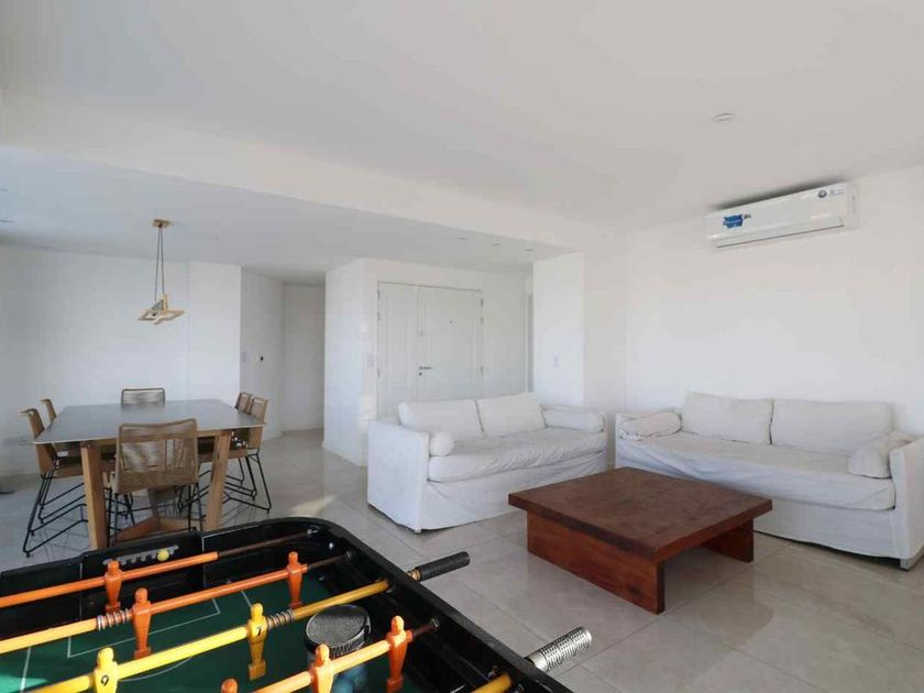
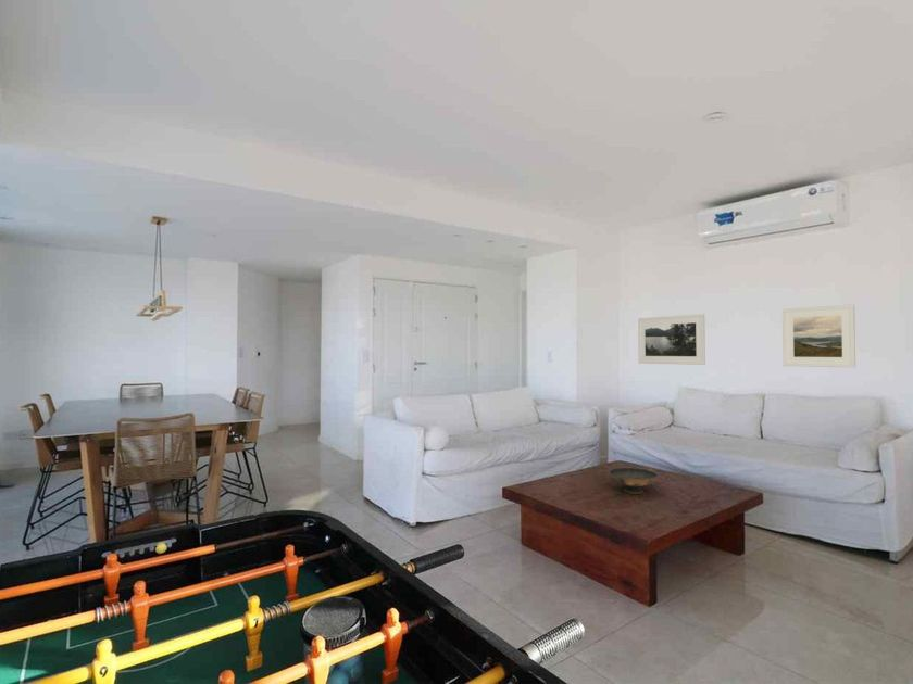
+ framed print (670, 340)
+ decorative bowl (633, 481)
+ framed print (816, 337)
